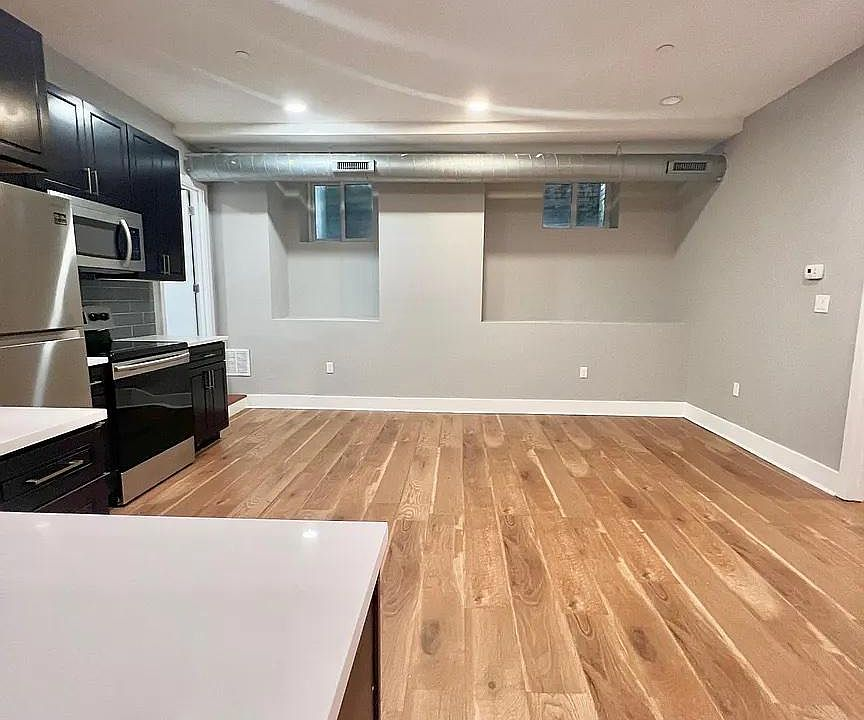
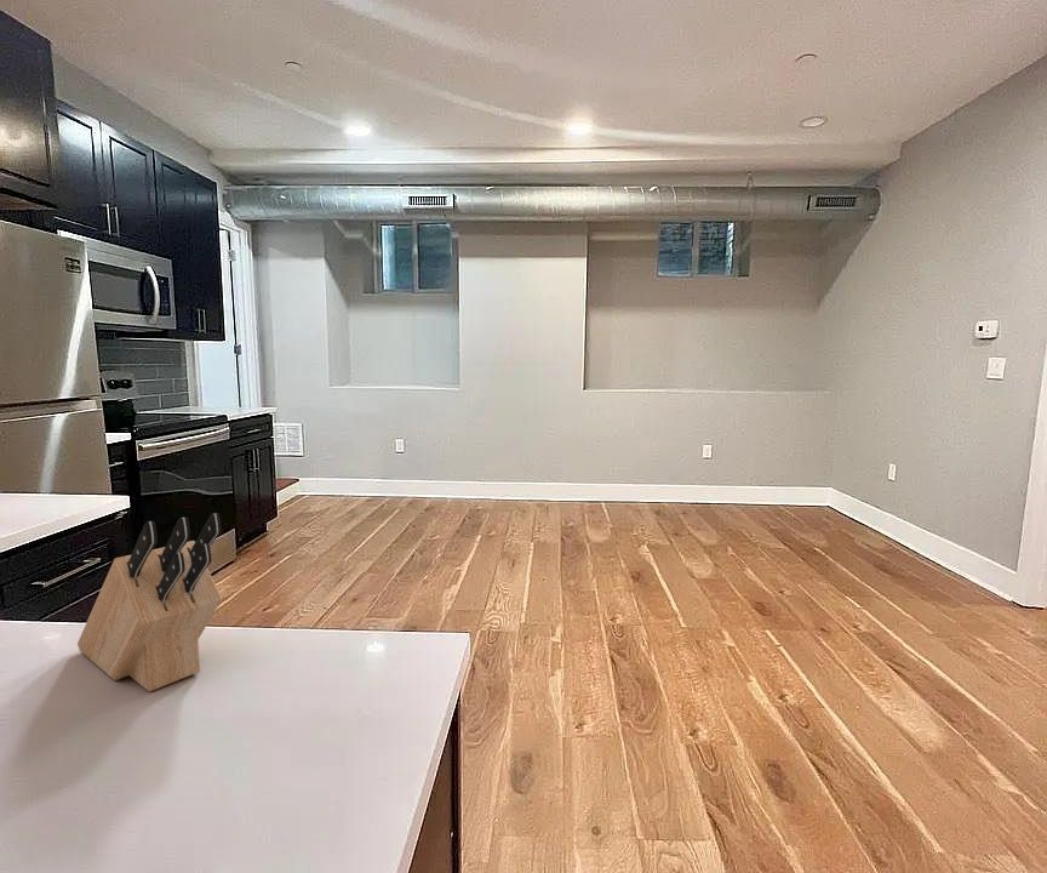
+ knife block (149, 586)
